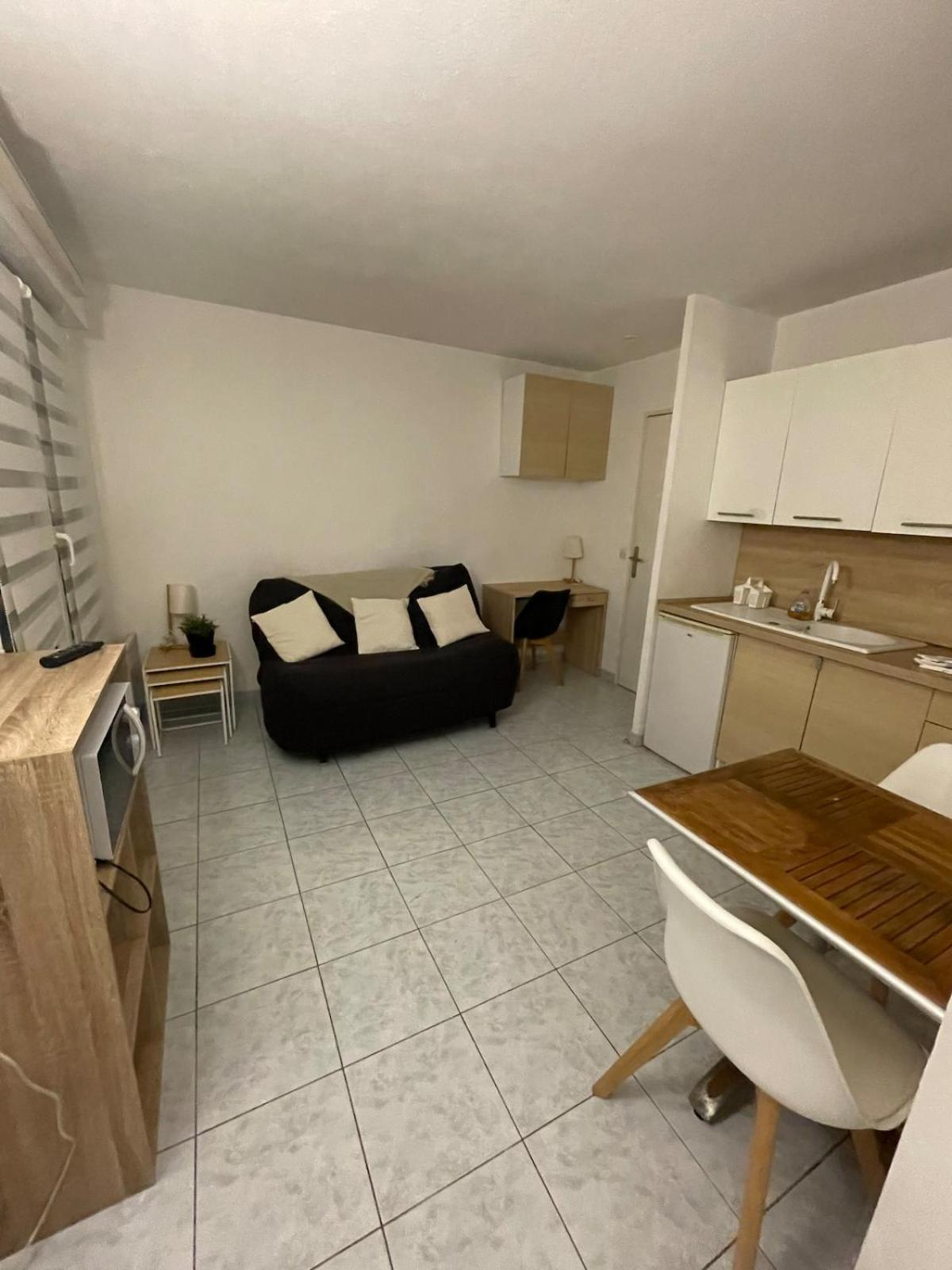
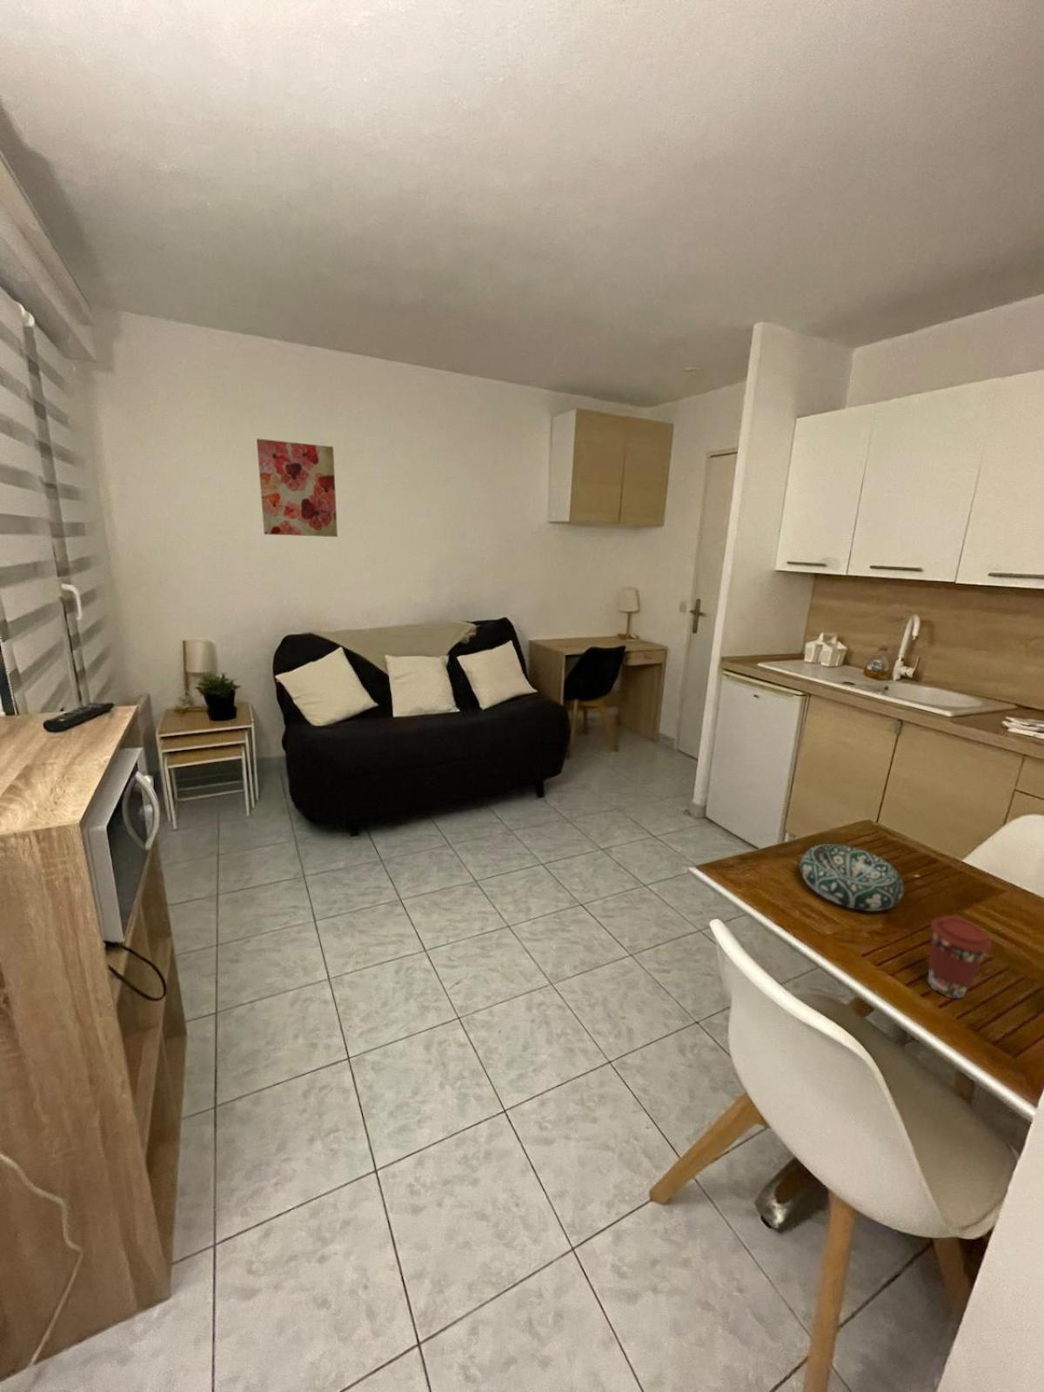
+ decorative bowl (849, 876)
+ coffee cup (953, 957)
+ wall art (298, 490)
